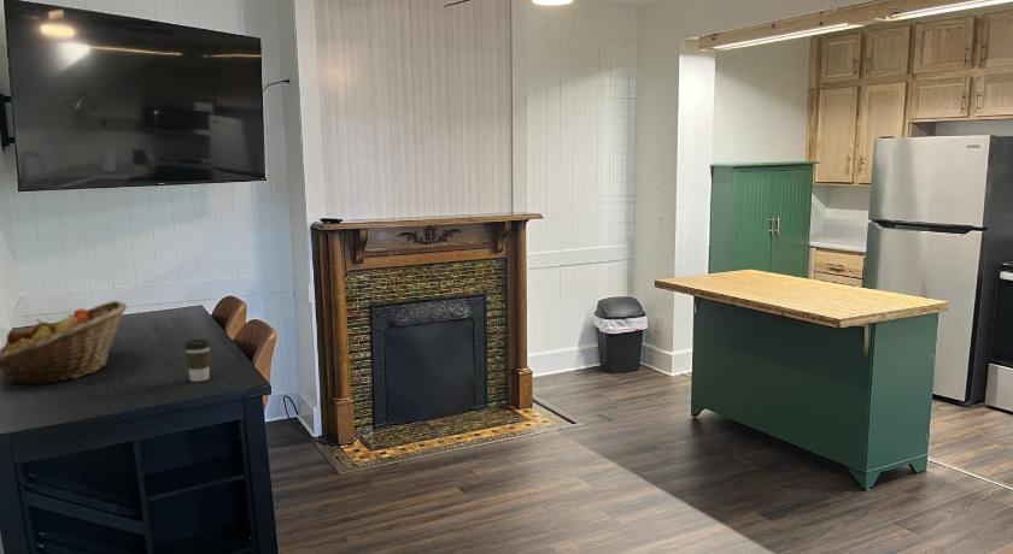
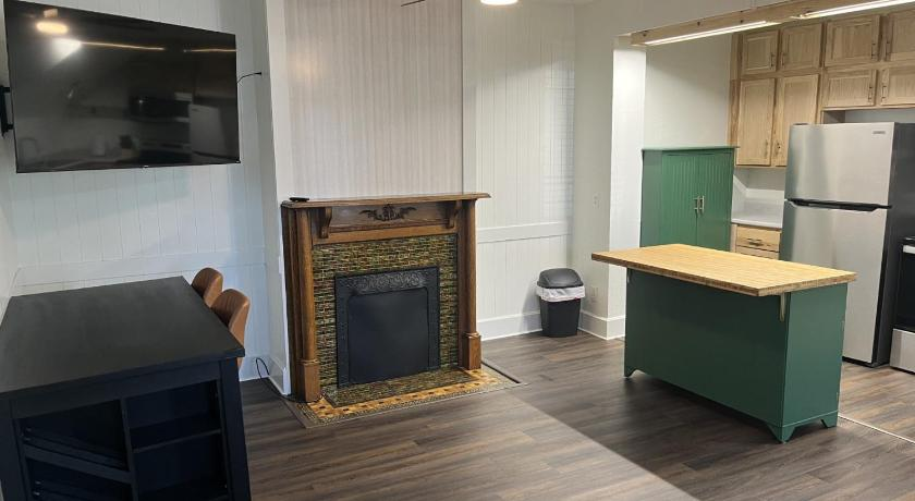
- coffee cup (198, 360)
- fruit basket (63, 340)
